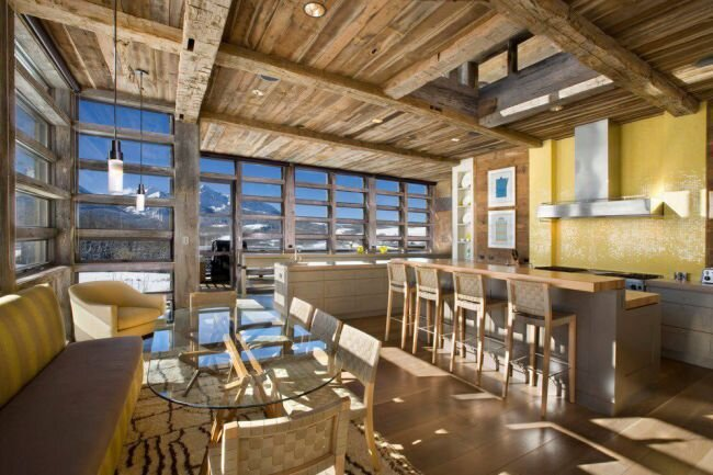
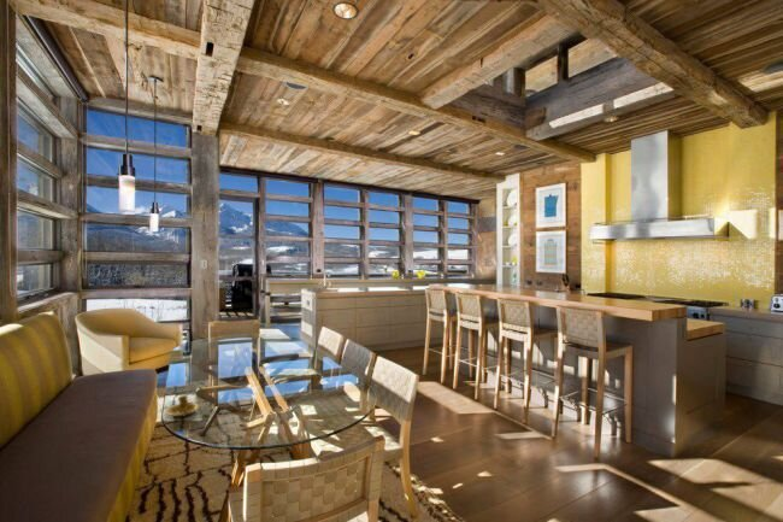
+ candlestick (182, 404)
